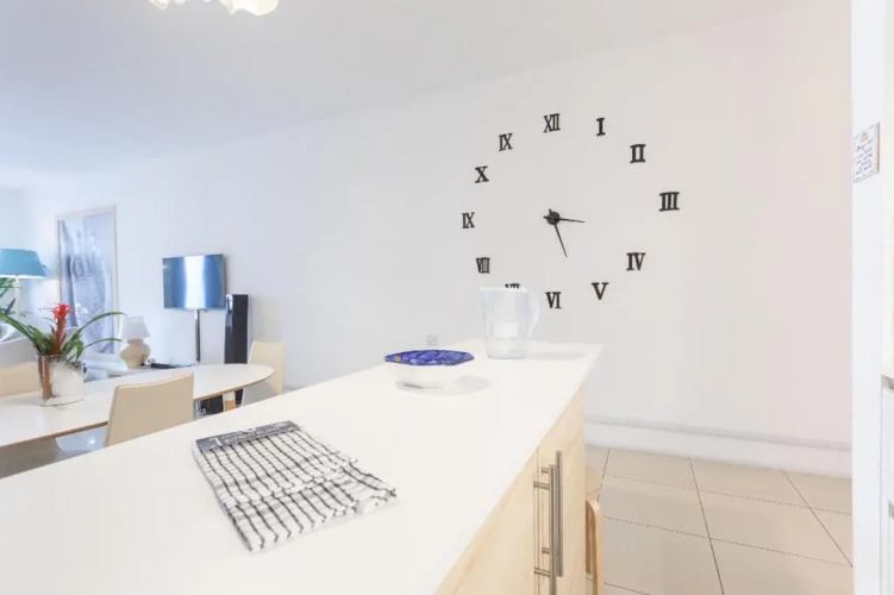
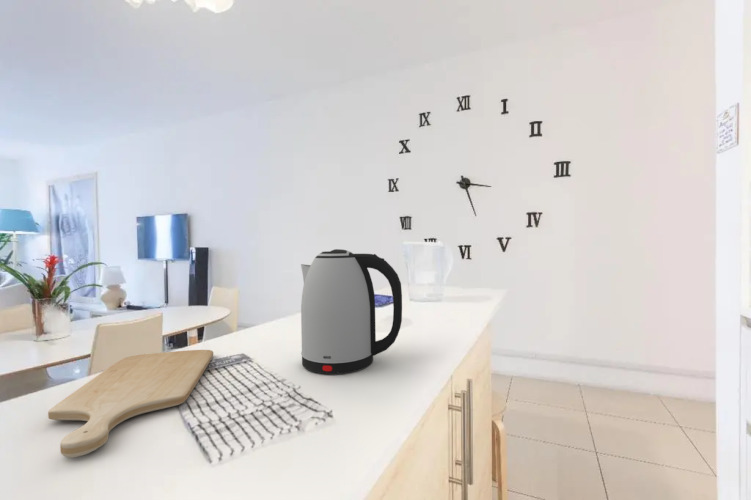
+ kettle (350, 305)
+ chopping board (137, 388)
